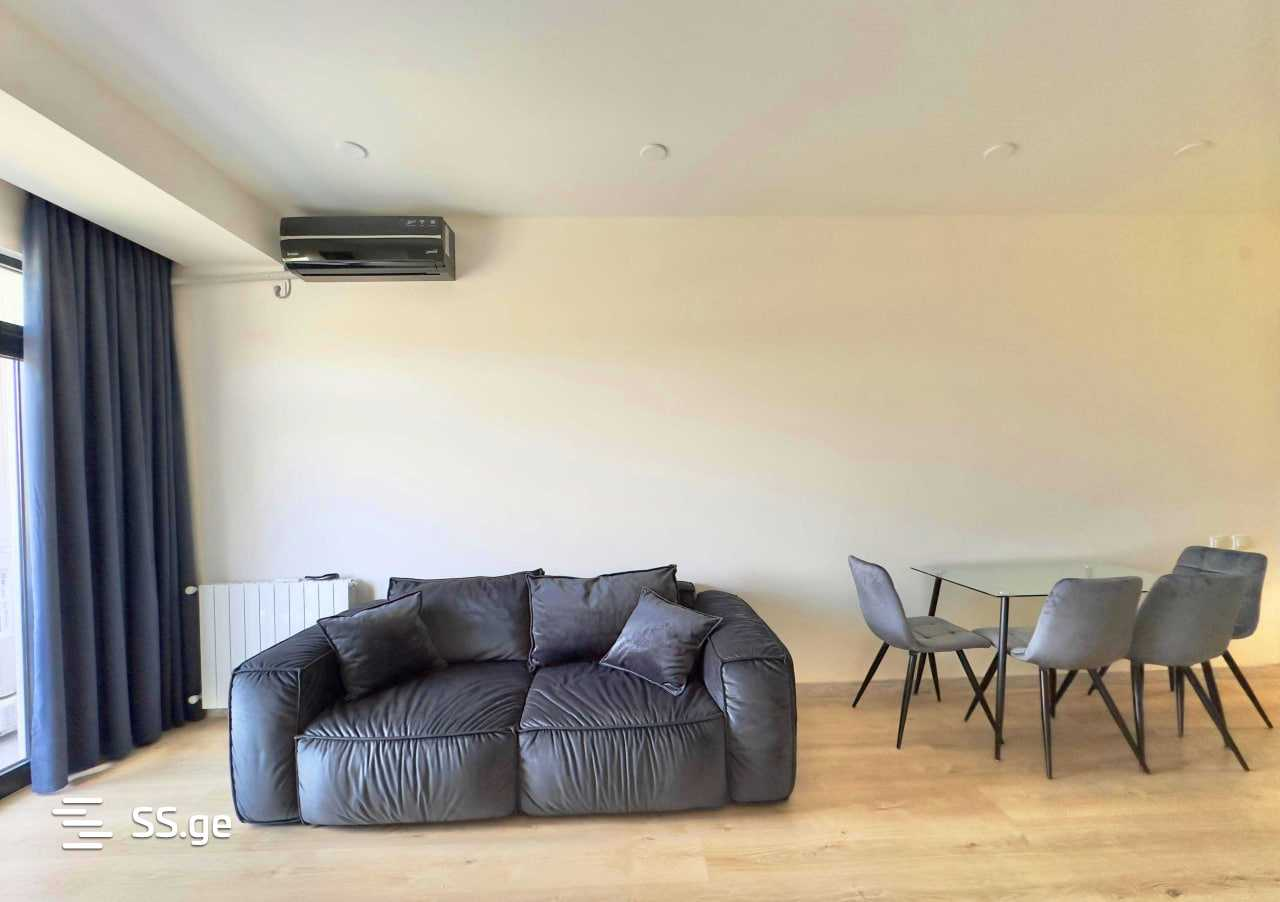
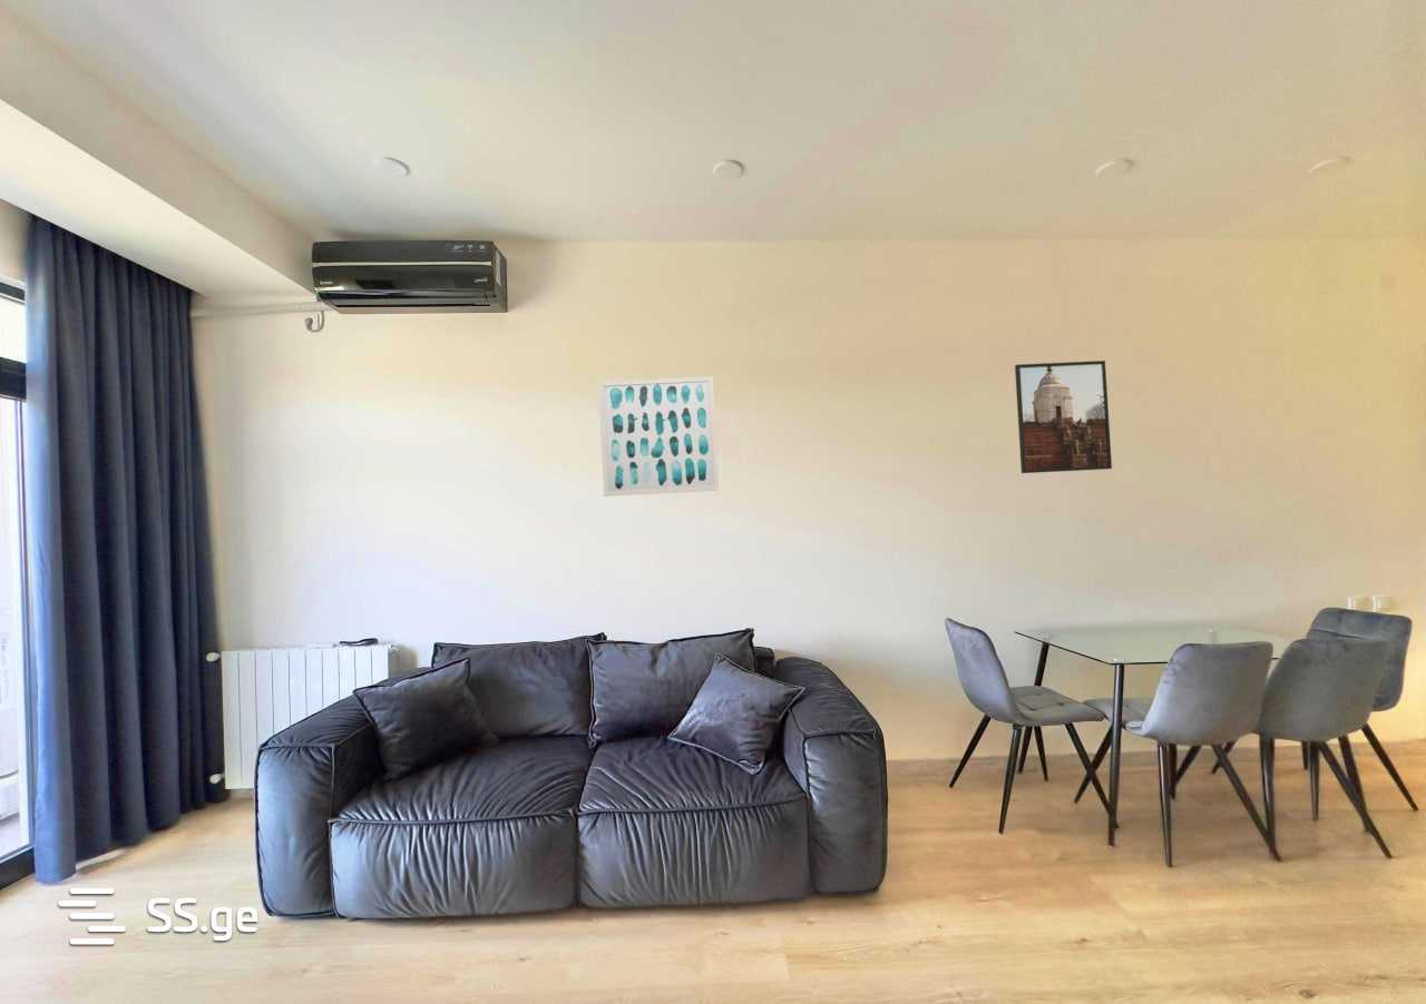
+ wall art (658, 435)
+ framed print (1063, 416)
